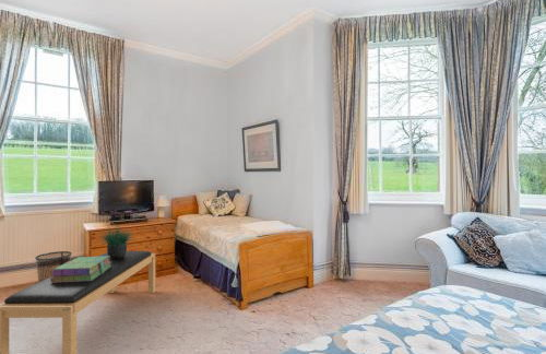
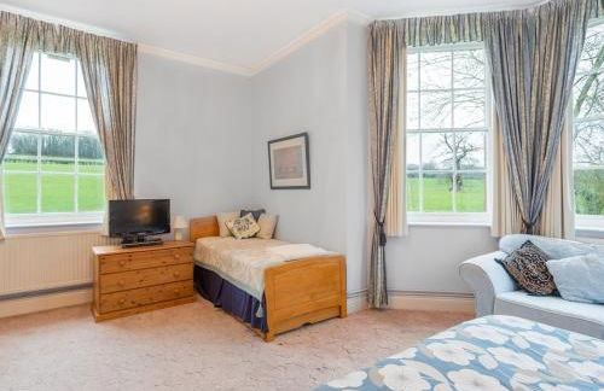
- potted plant (117, 237)
- waste bin (51, 270)
- stack of books (83, 268)
- bench (95, 294)
